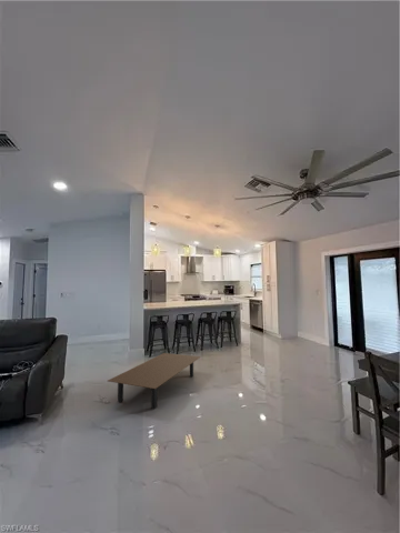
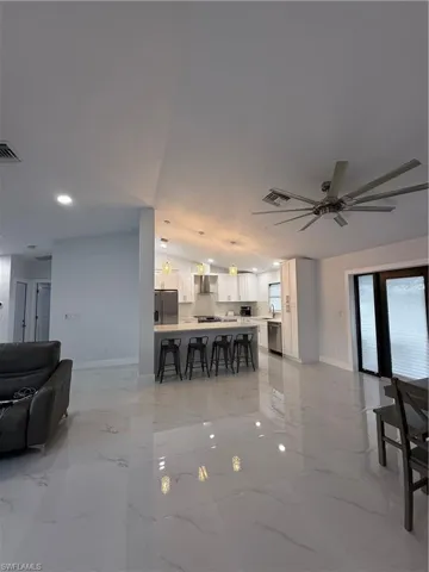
- coffee table (160, 376)
